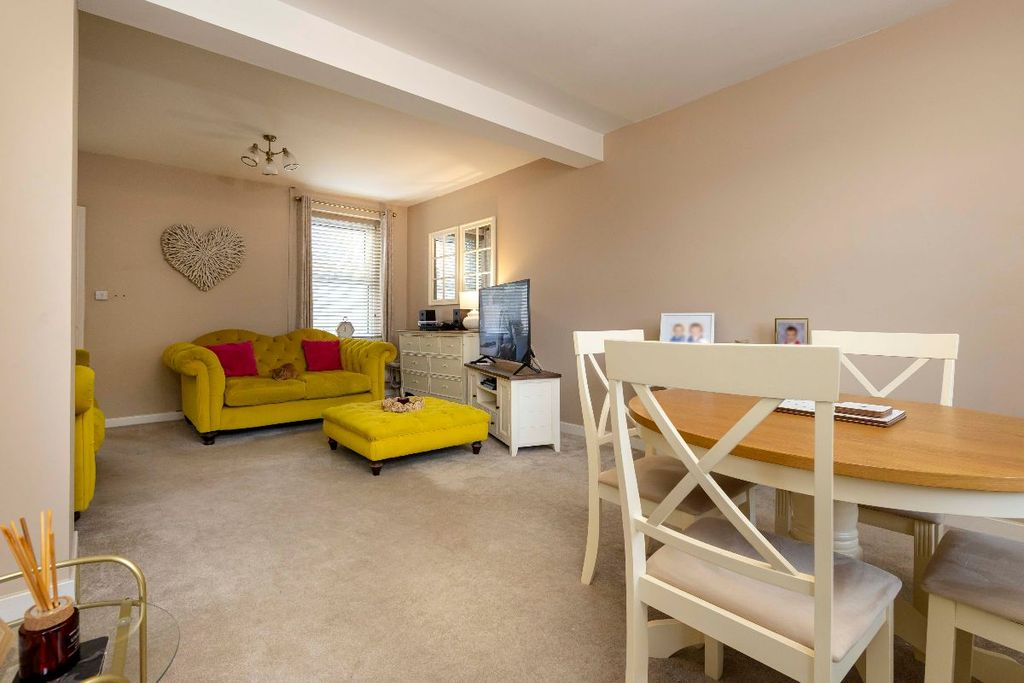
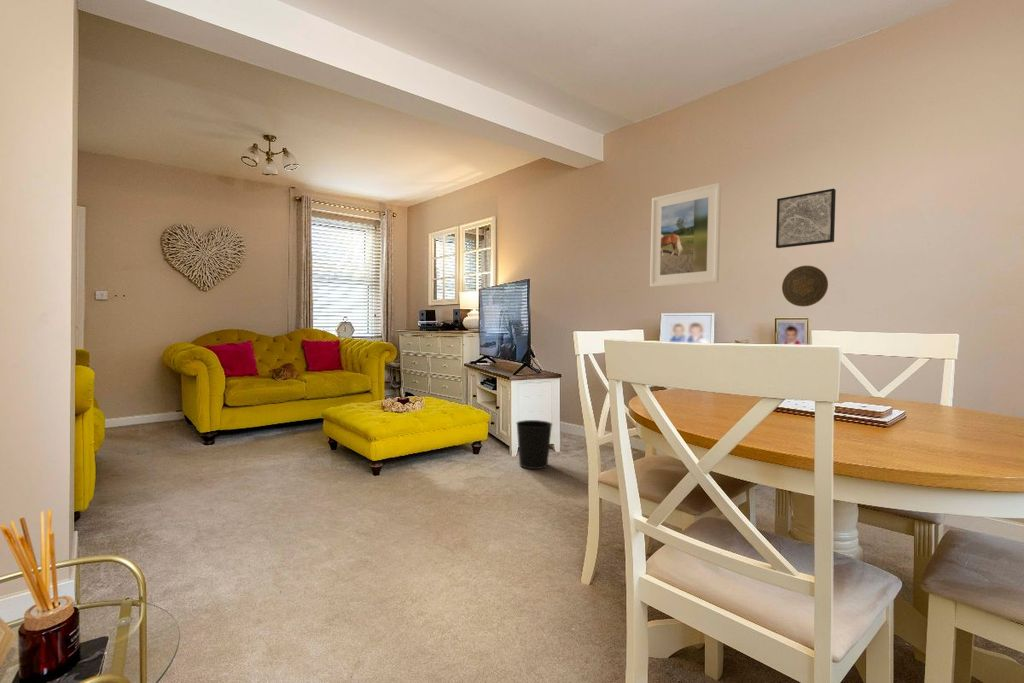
+ wastebasket (533, 444)
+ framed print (683, 237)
+ wall art (804, 219)
+ decorative plate (803, 285)
